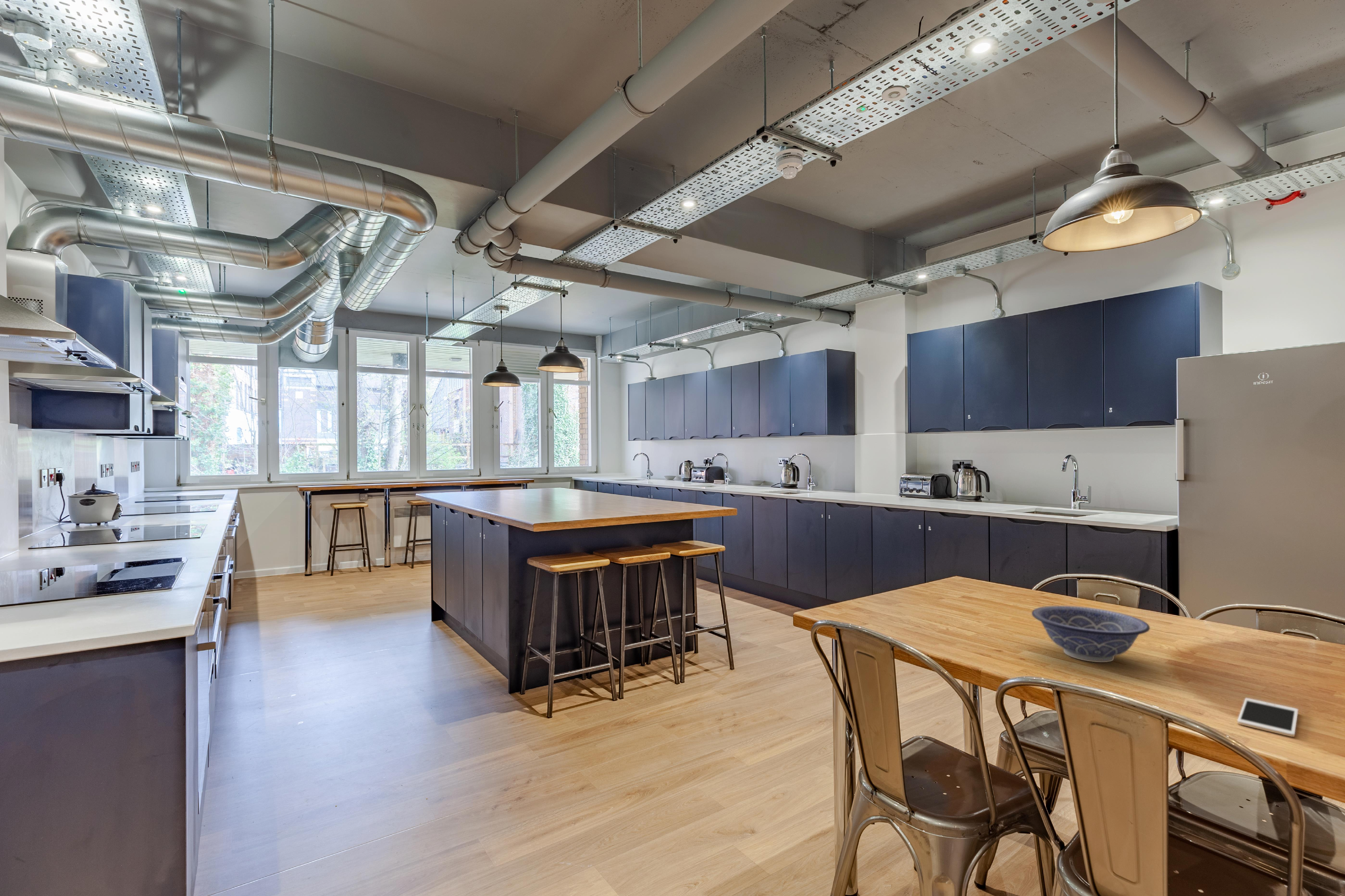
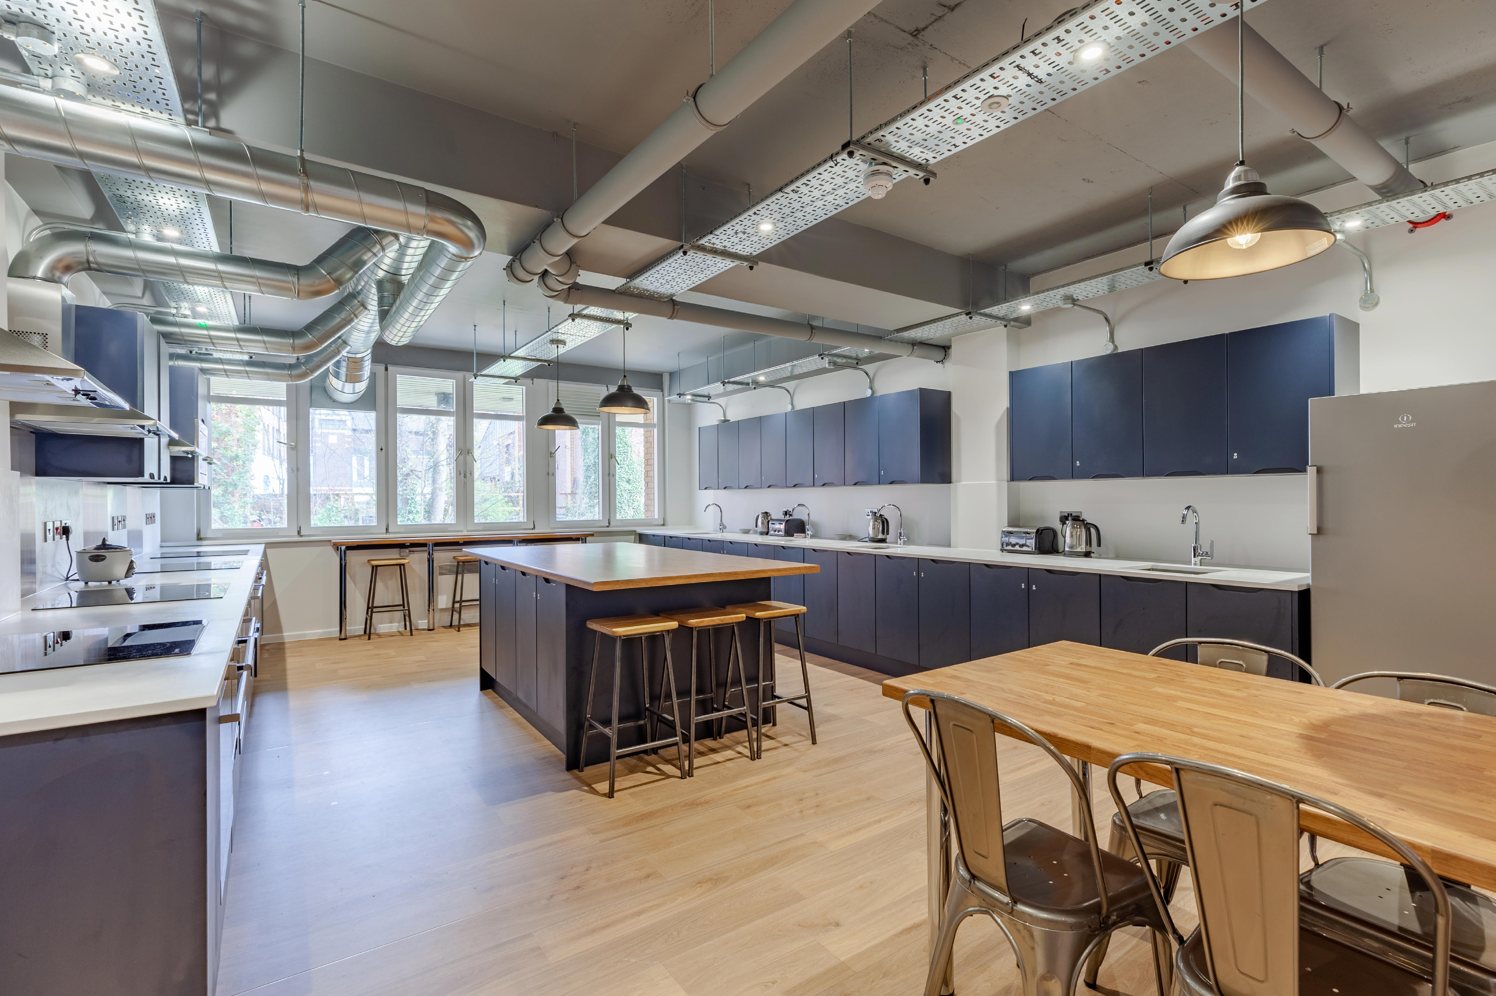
- decorative bowl (1088, 637)
- cell phone (1268, 716)
